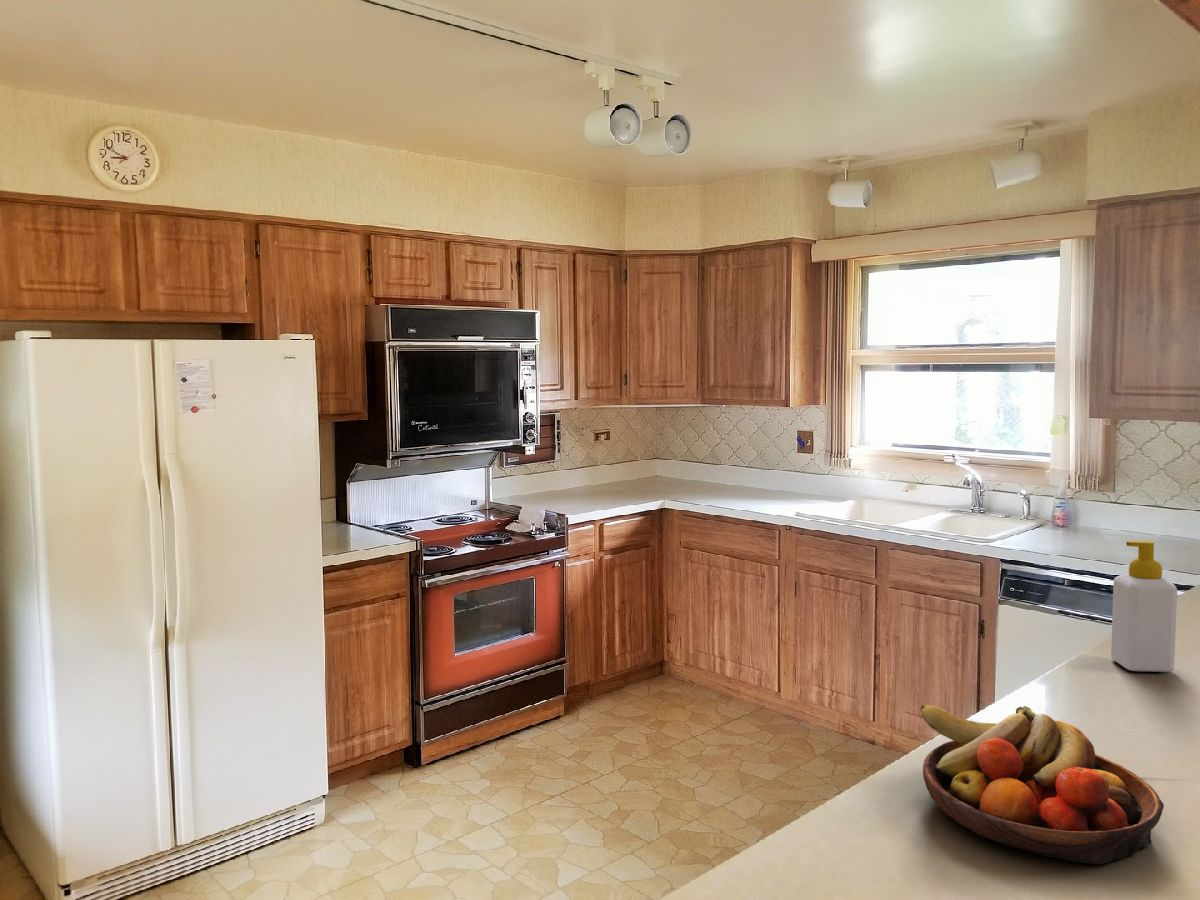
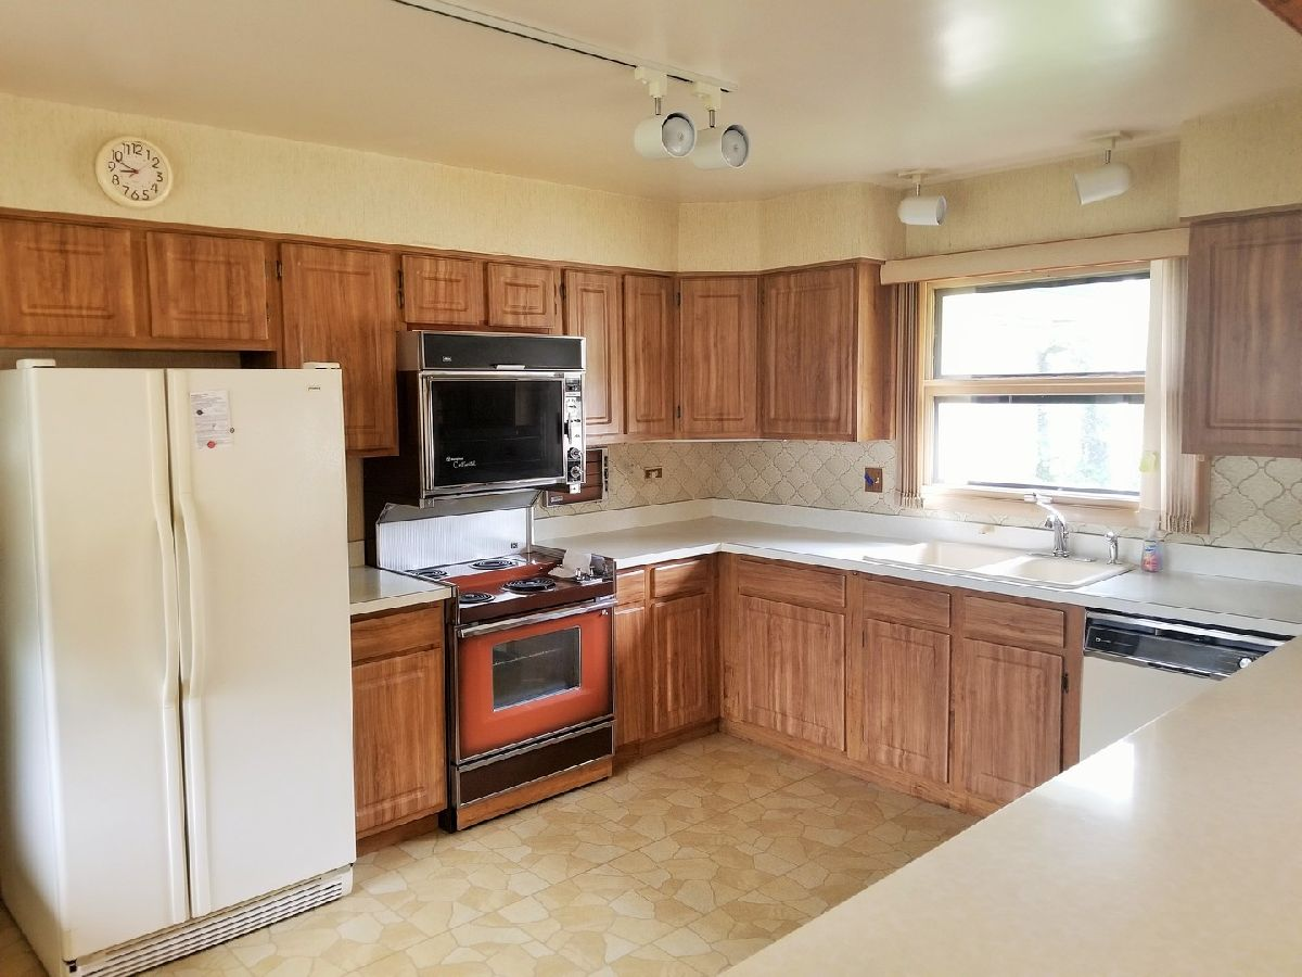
- soap bottle (1143, 604)
- fruit bowl (1033, 770)
